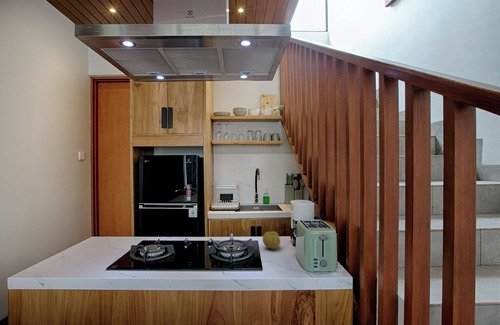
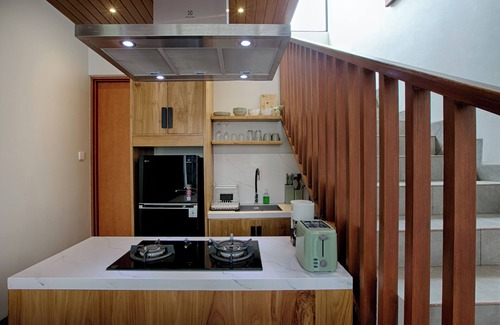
- fruit (271, 239)
